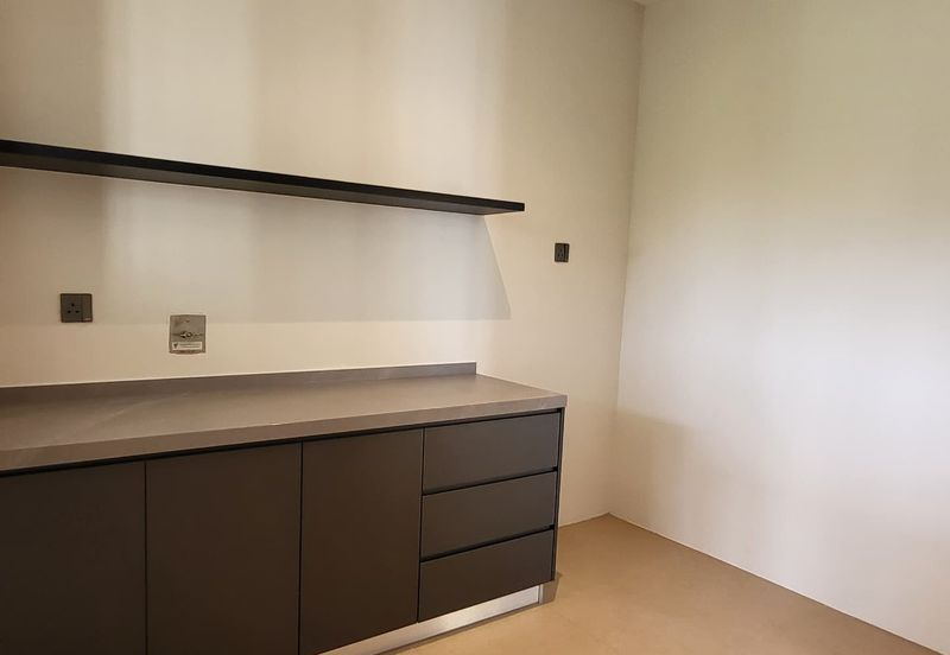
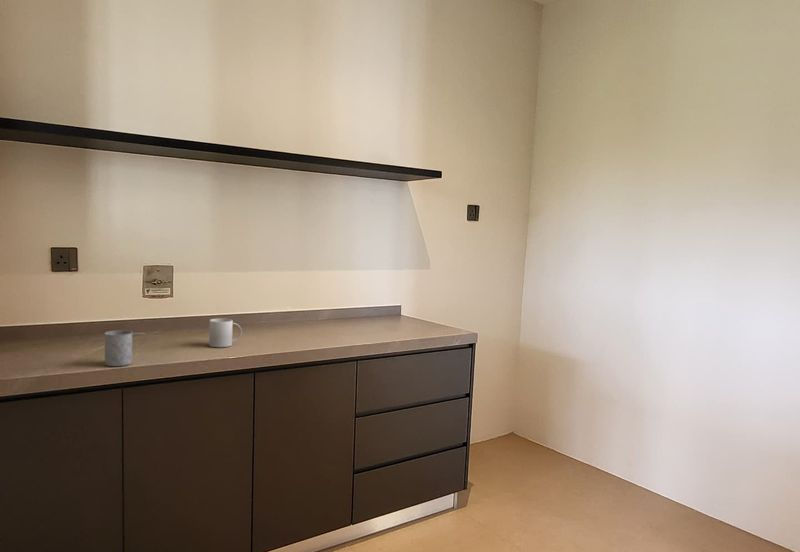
+ mug (125, 347)
+ mug (225, 332)
